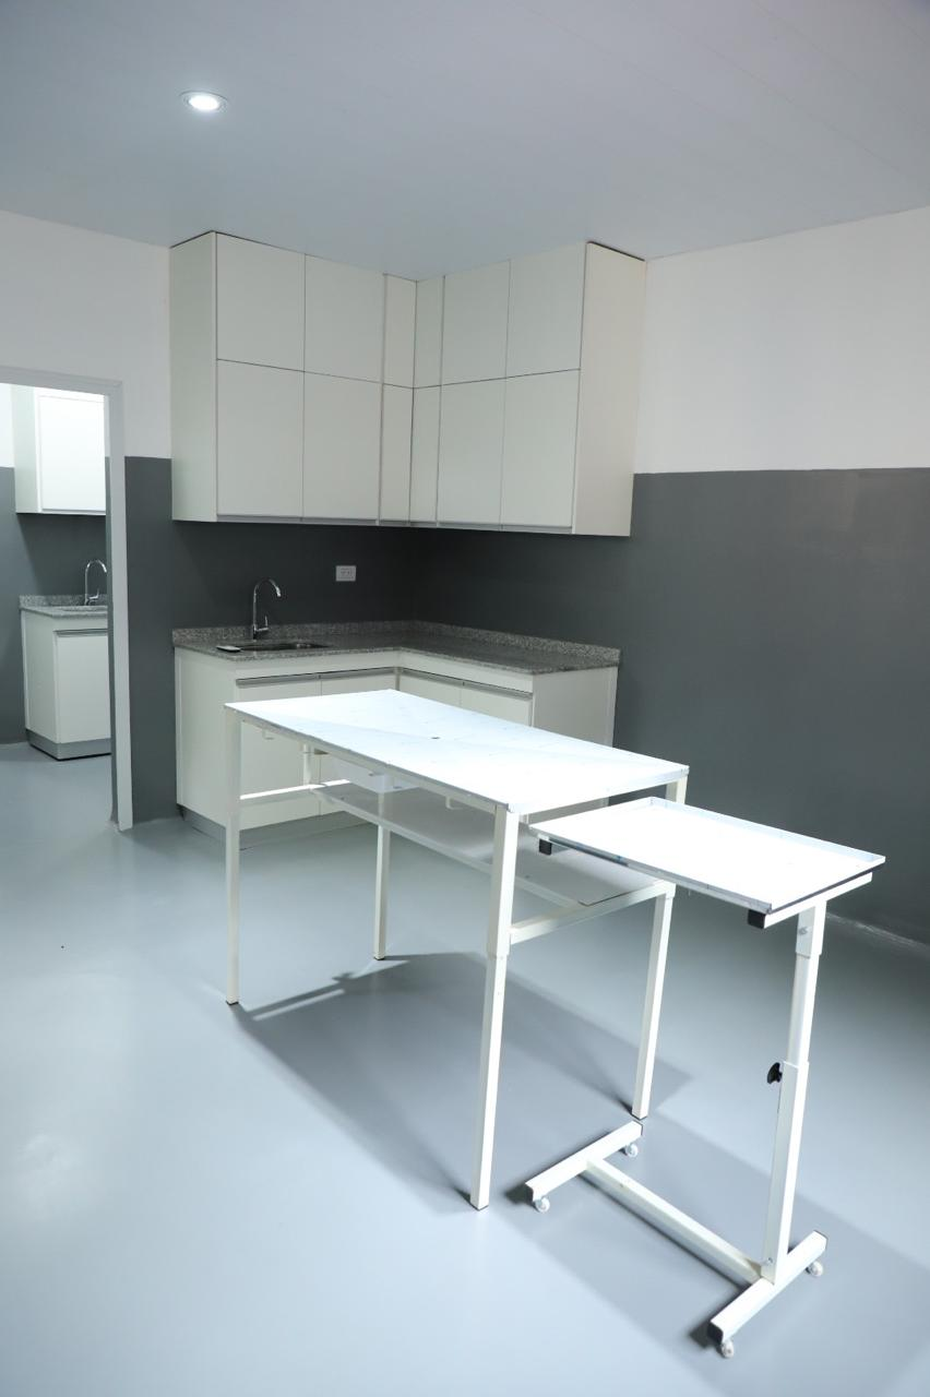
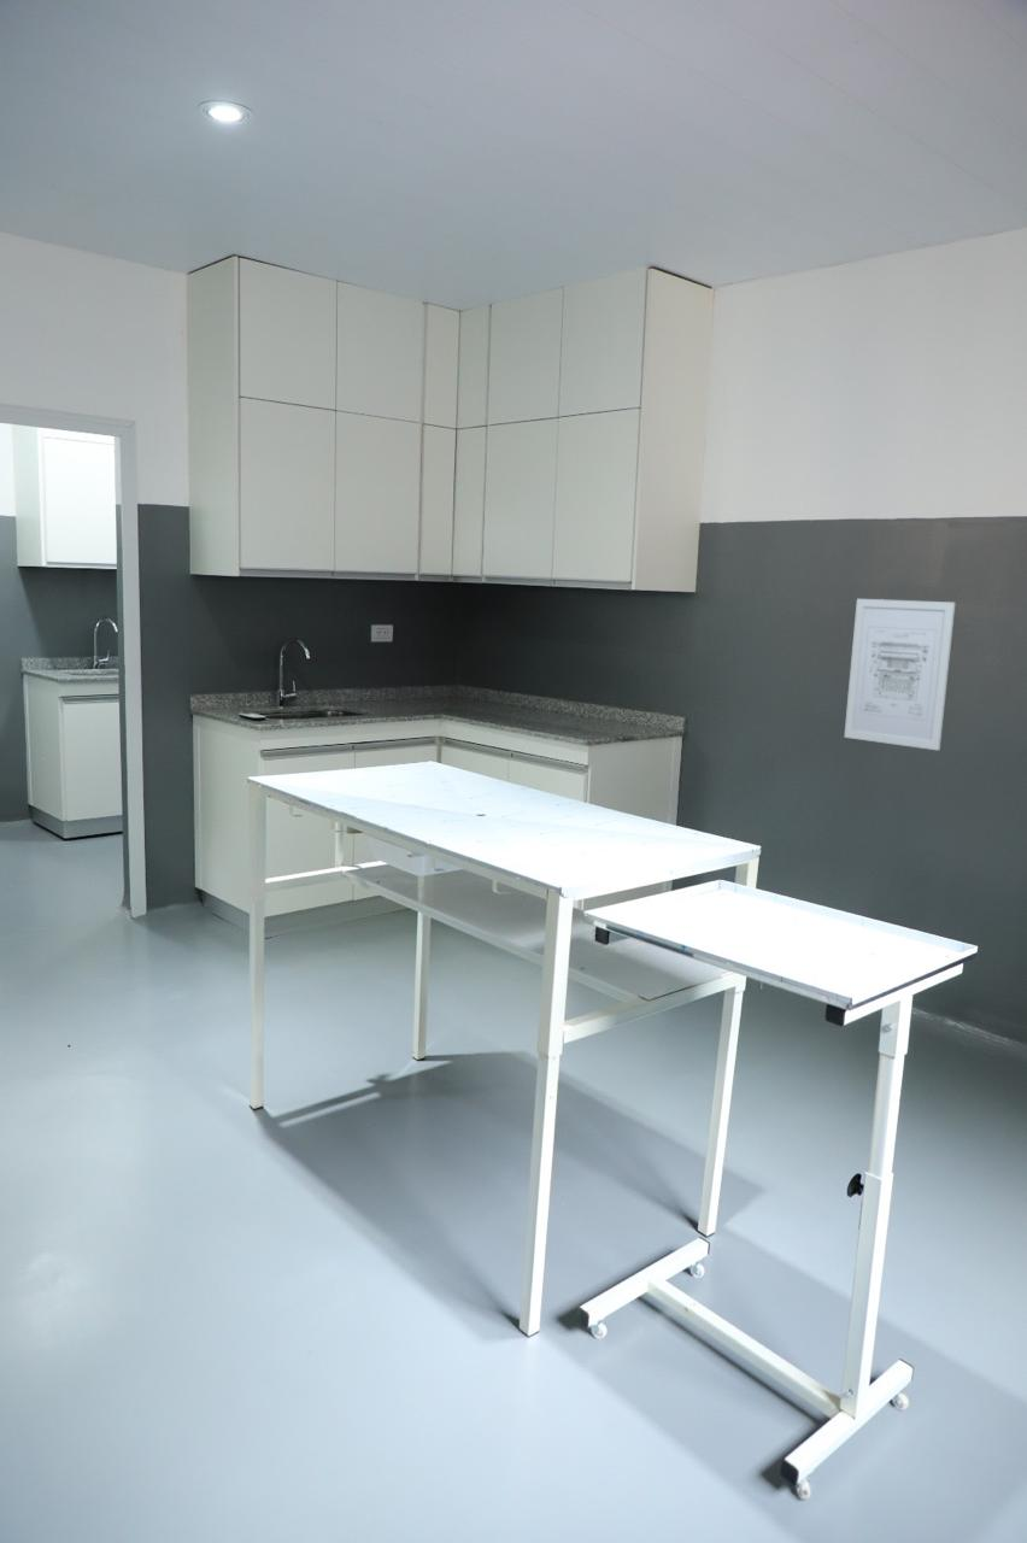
+ wall art (897, 673)
